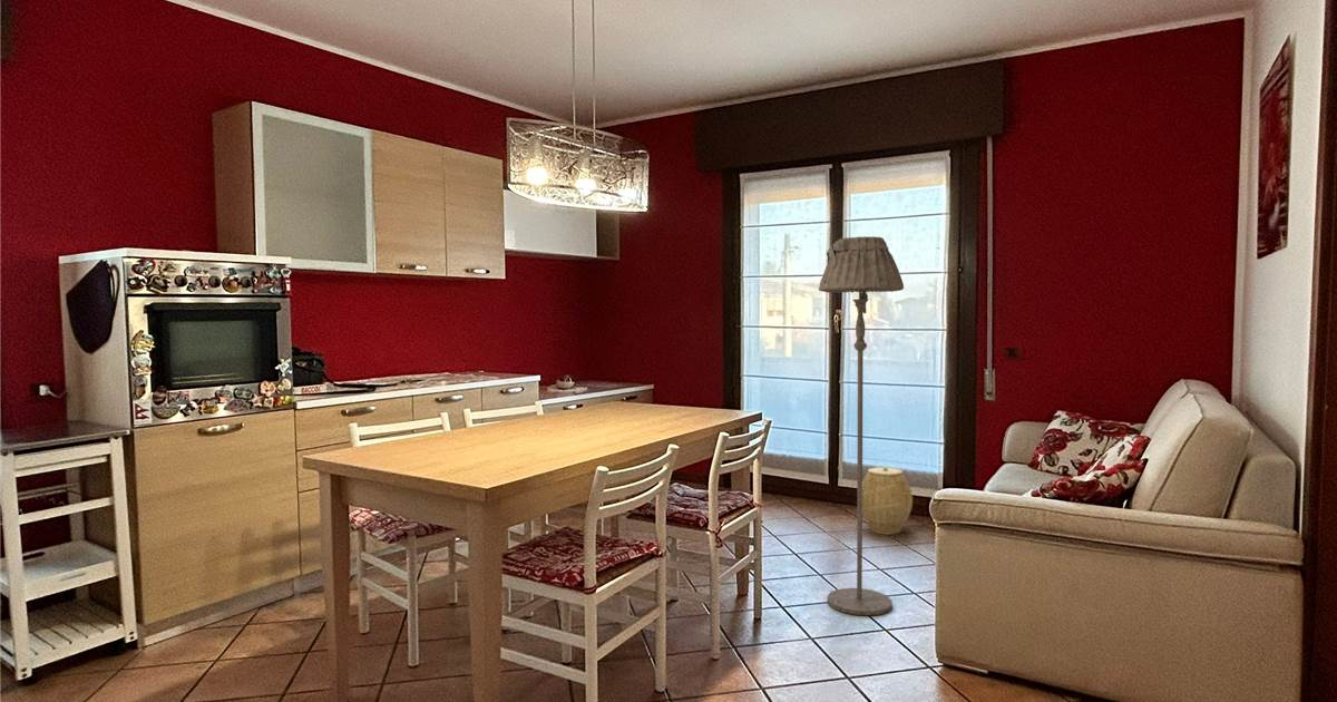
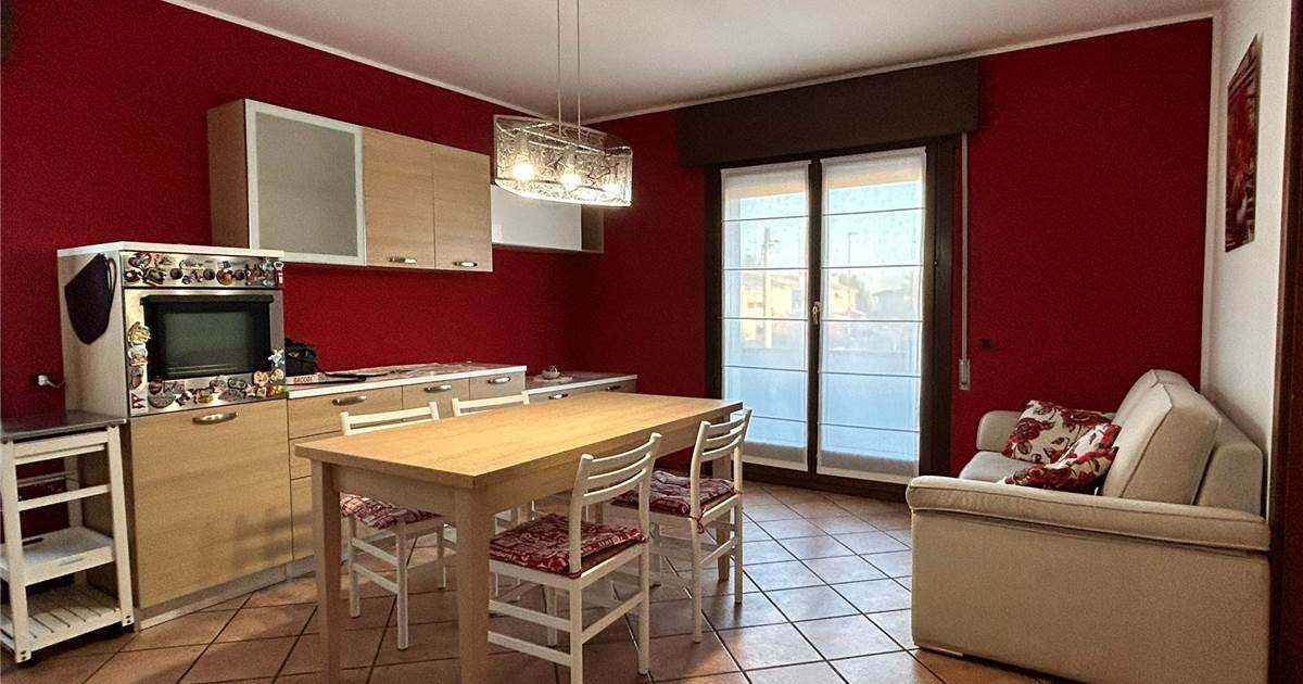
- floor lamp (860, 422)
- woven basket (885, 498)
